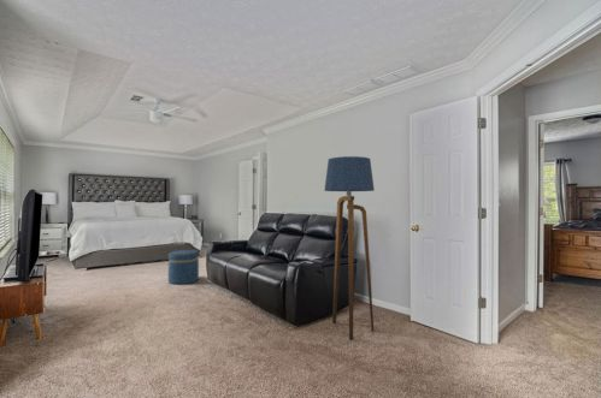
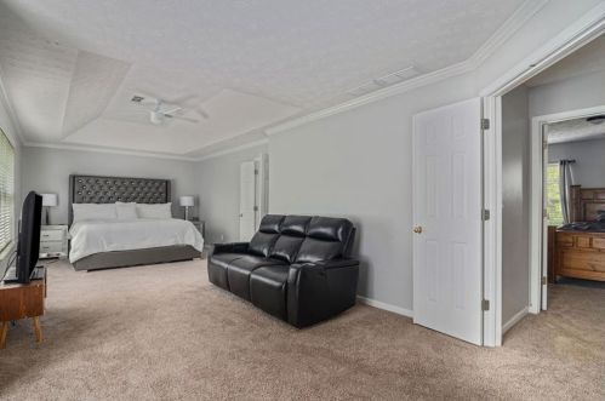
- floor lamp (348, 243)
- ottoman (183, 266)
